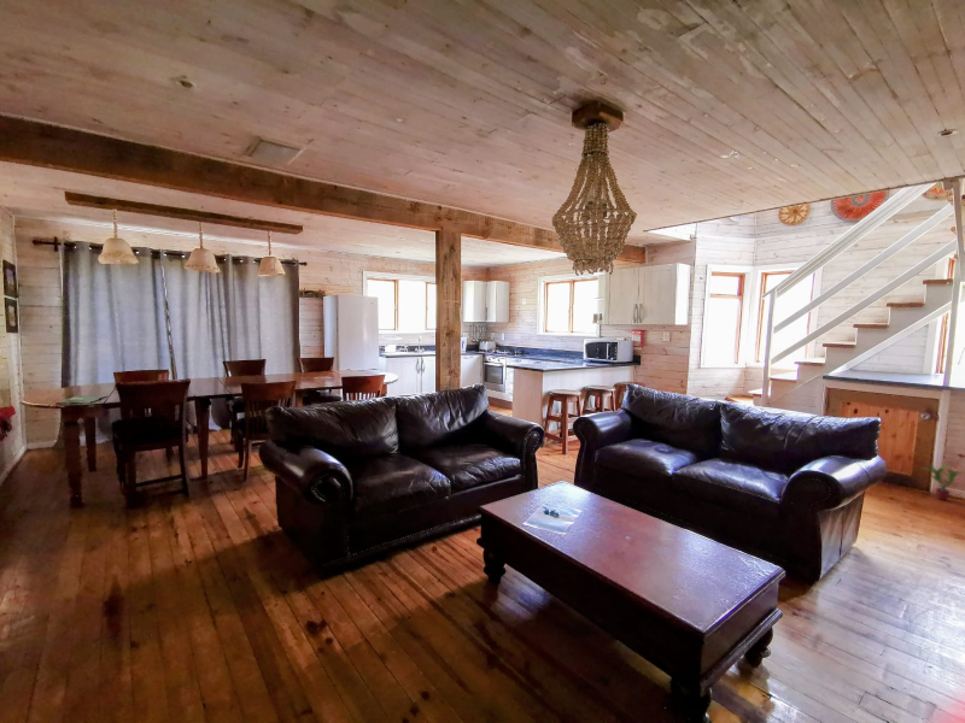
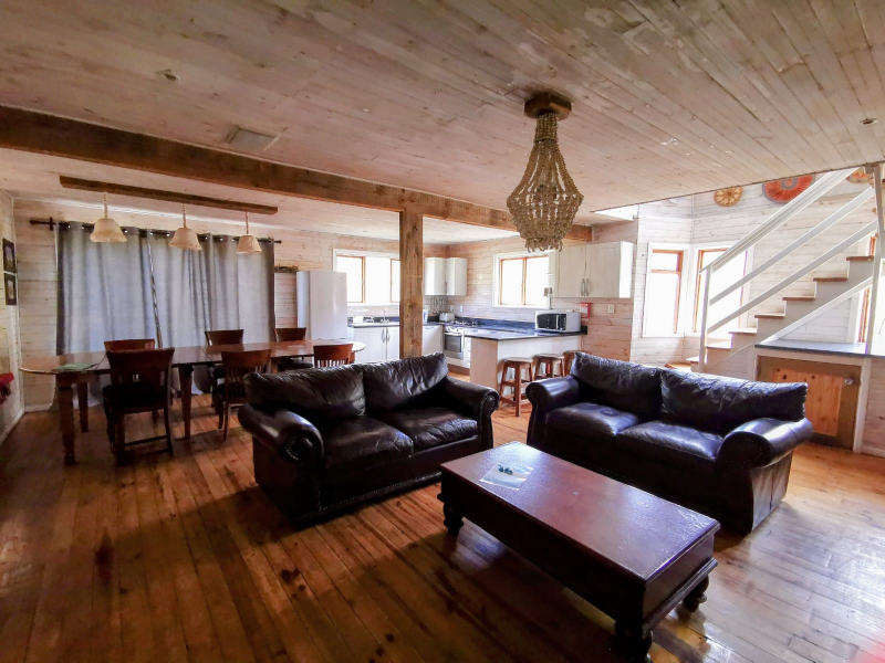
- potted plant (943, 483)
